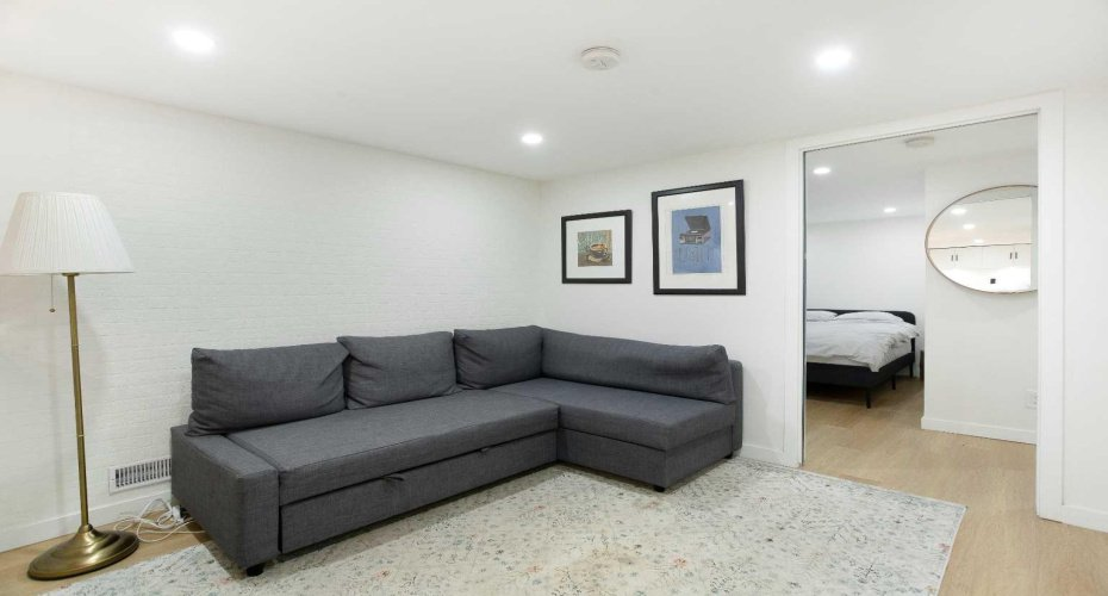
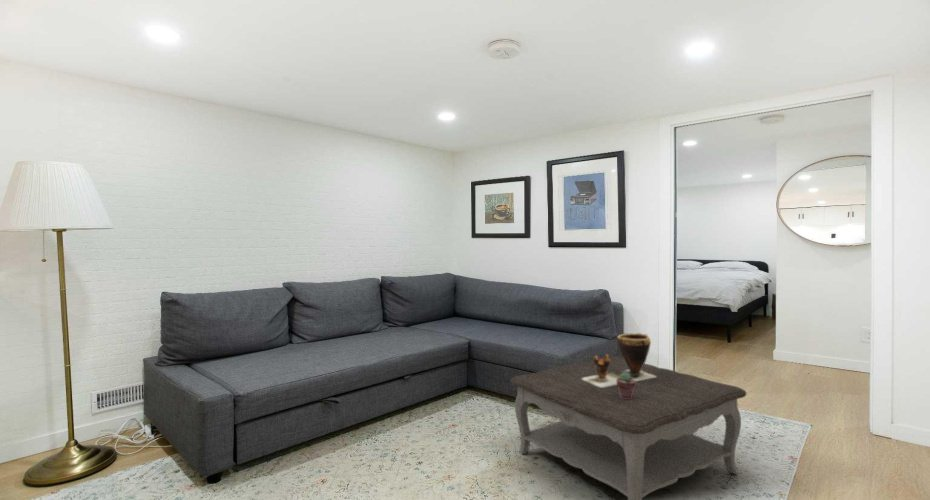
+ coffee table (622, 422)
+ potted succulent (626, 384)
+ clay pot (622, 356)
